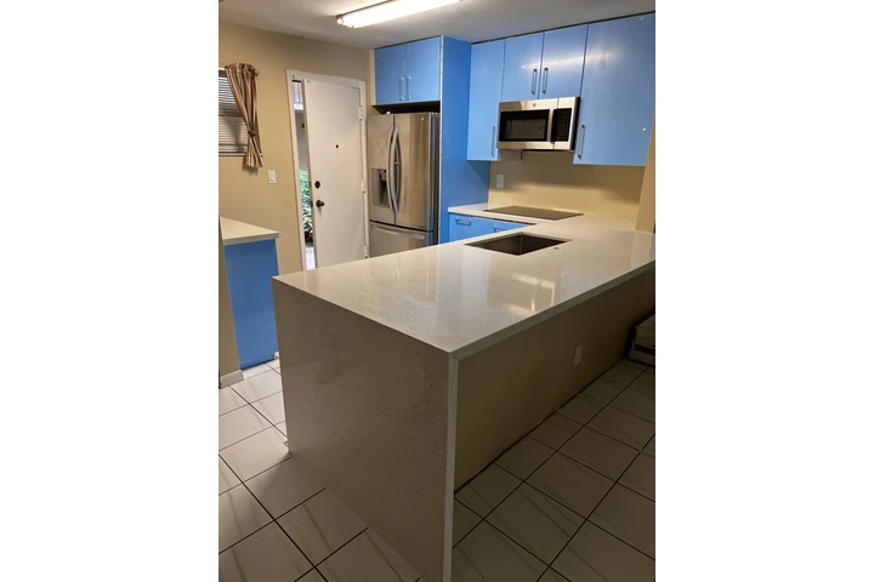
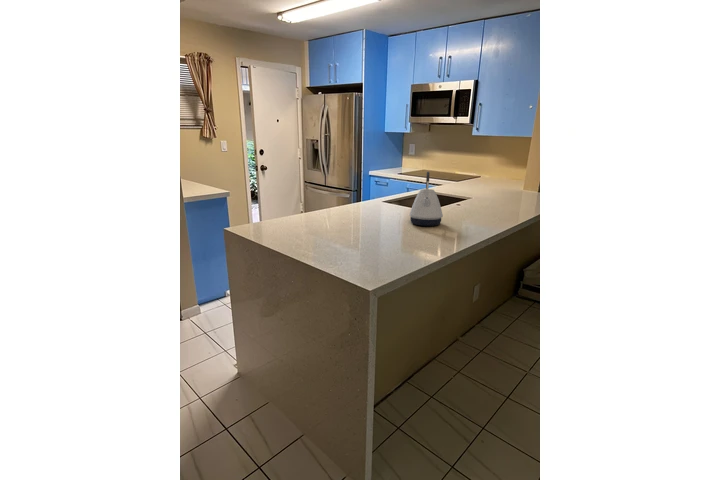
+ kettle (426, 198)
